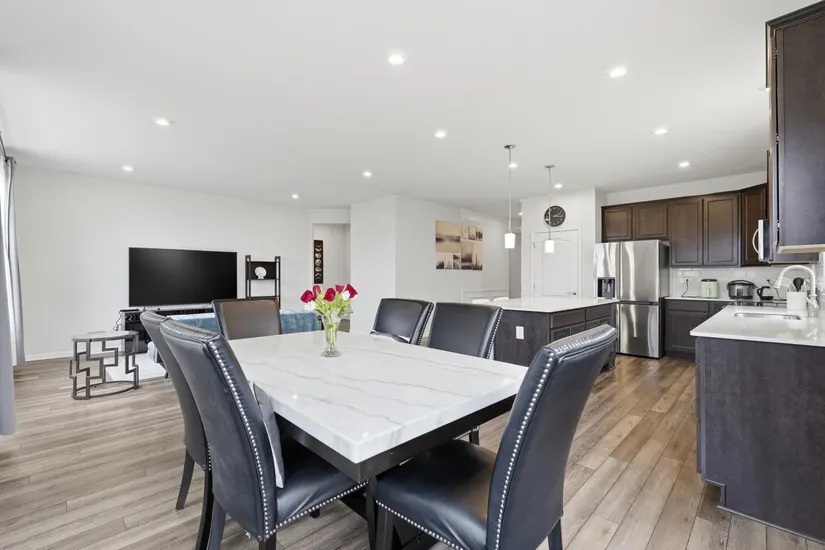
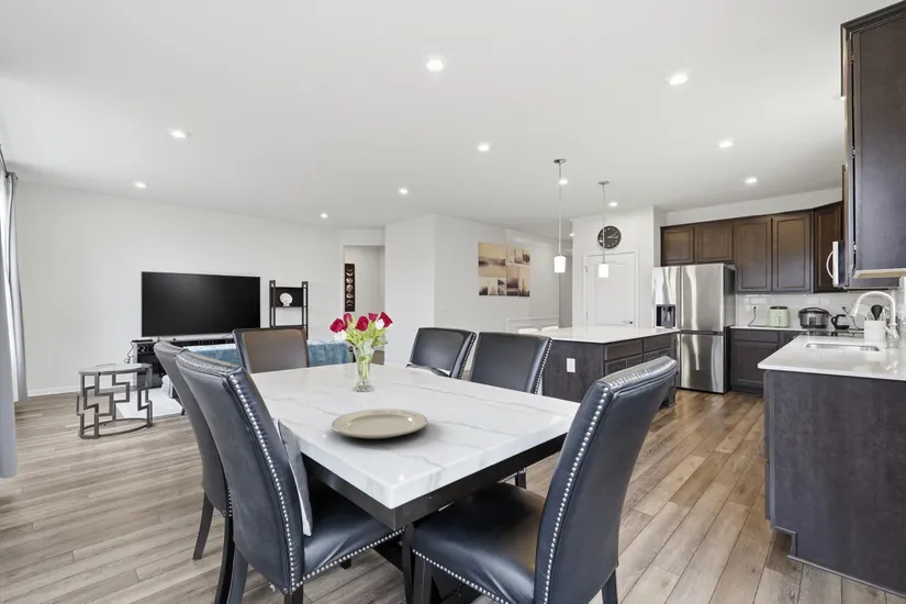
+ chinaware (380, 424)
